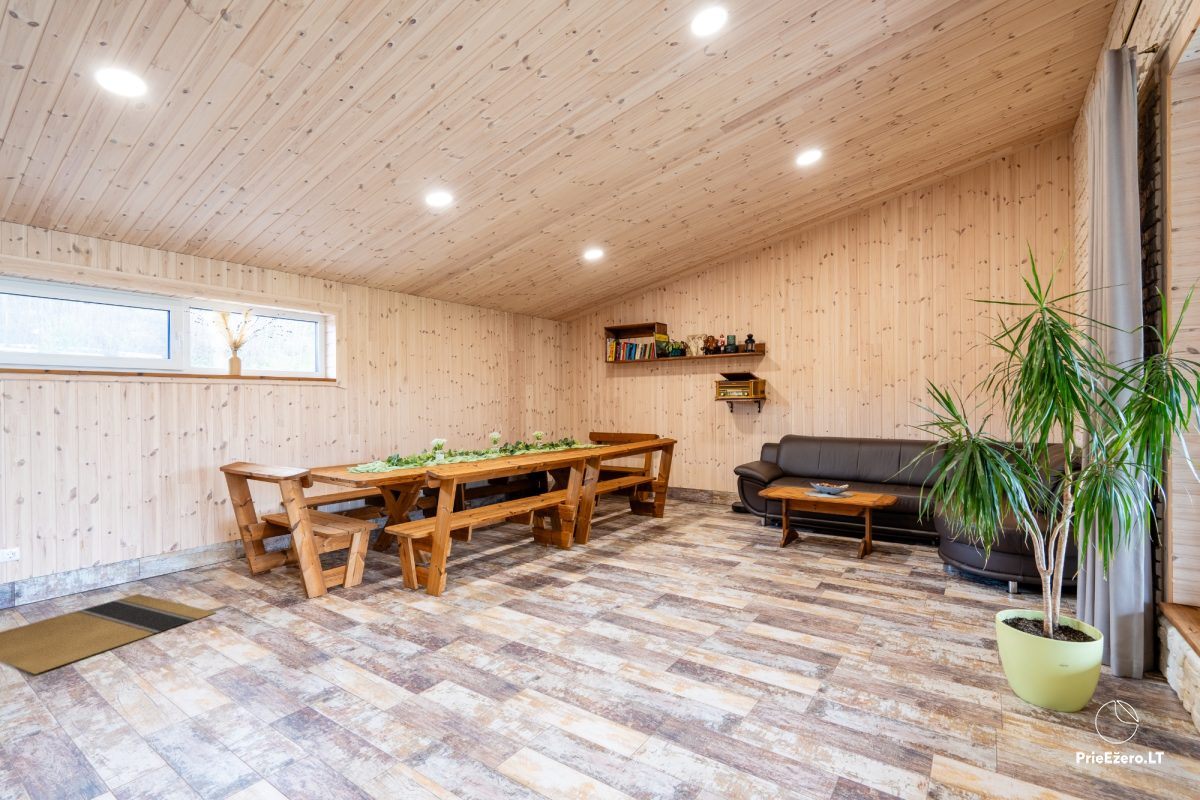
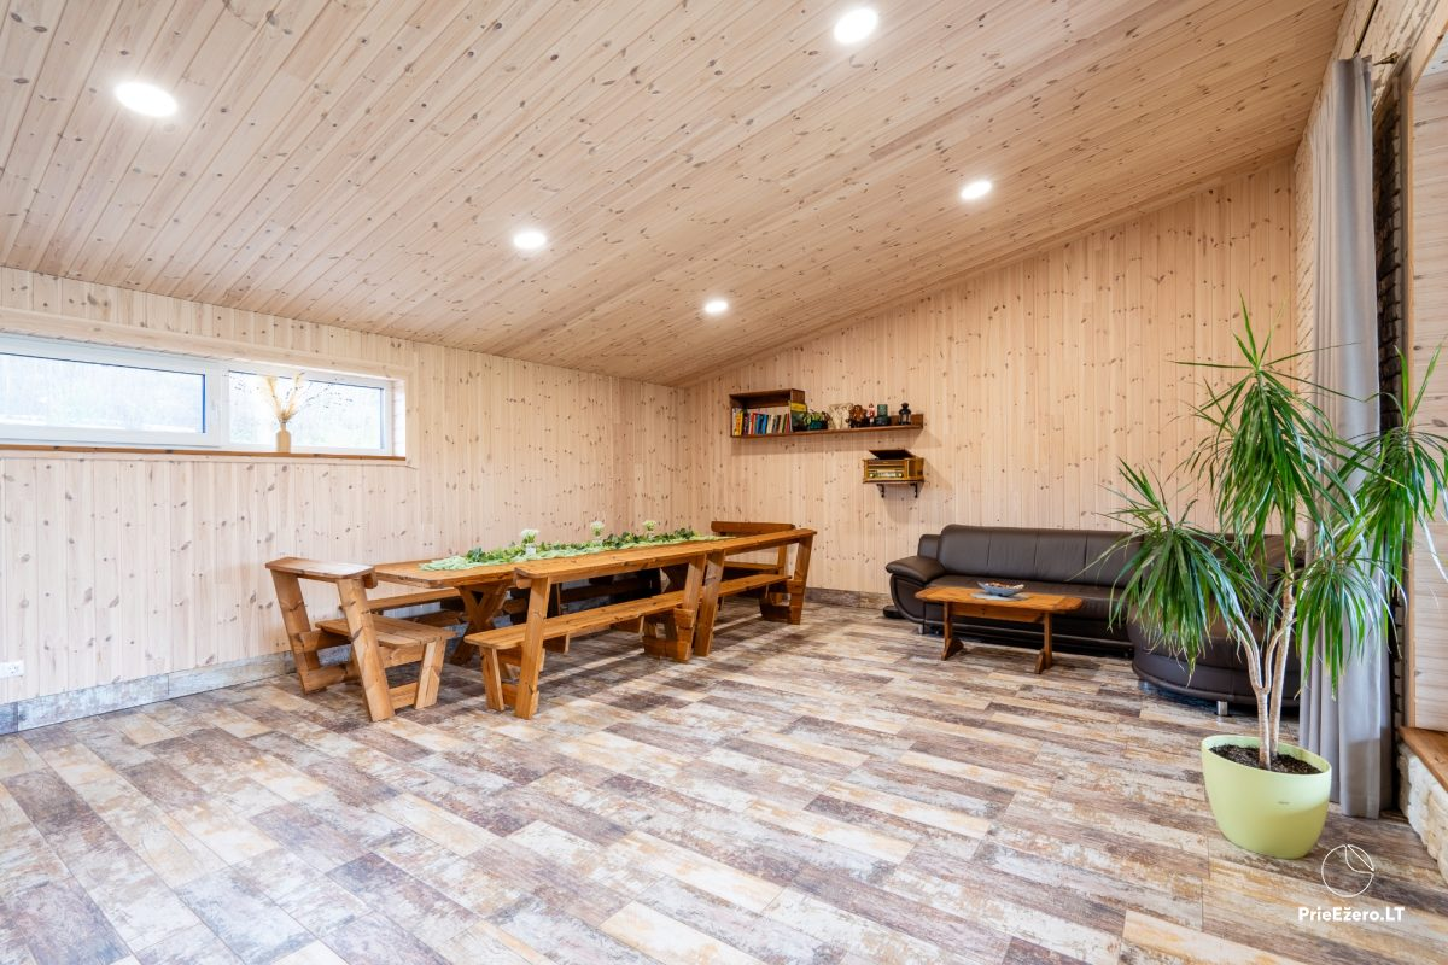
- door mat (95, 627)
